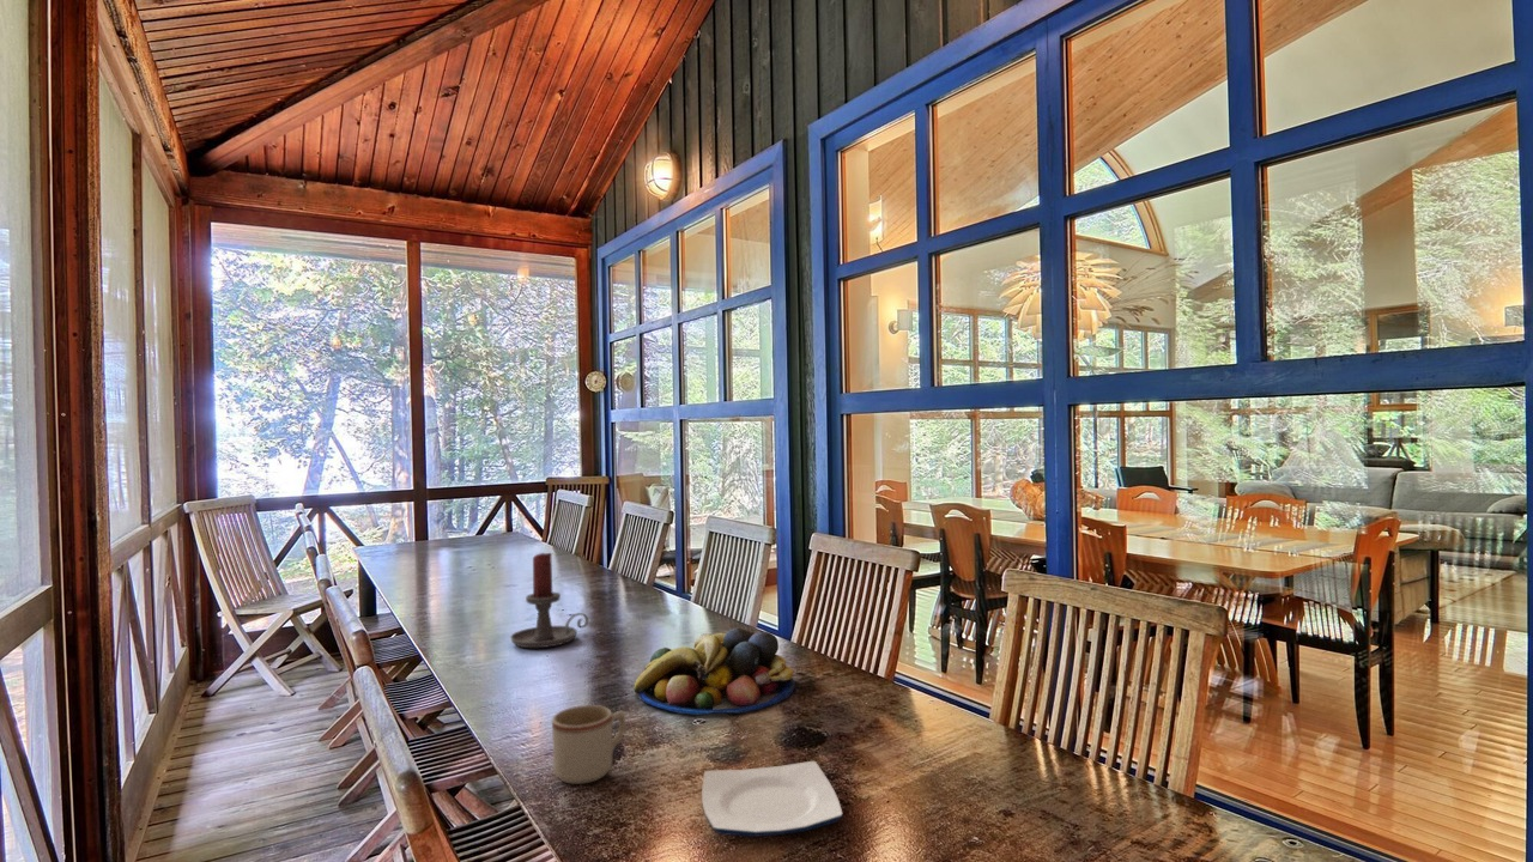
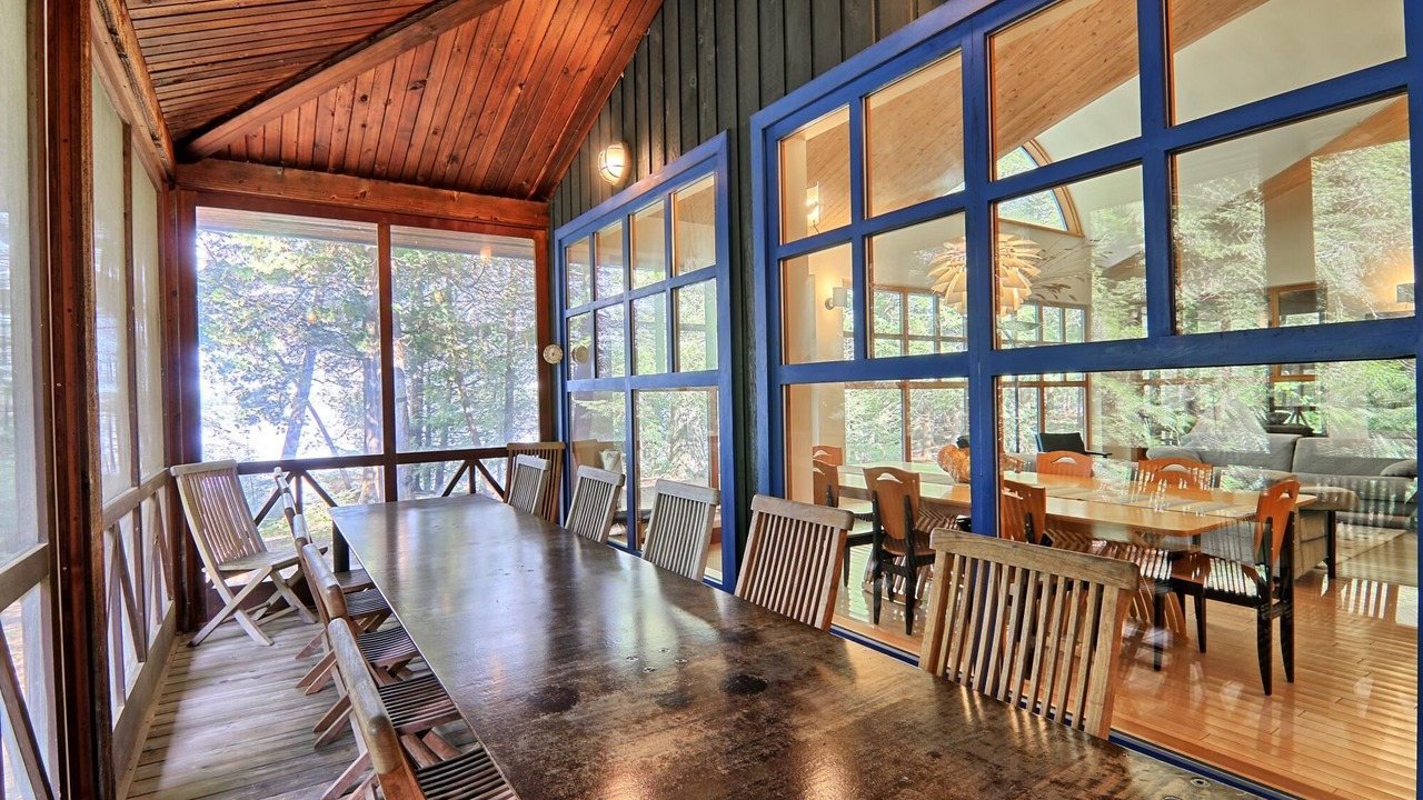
- candle holder (551, 595)
- plate (769, 800)
- mug (590, 741)
- fruit bowl (715, 660)
